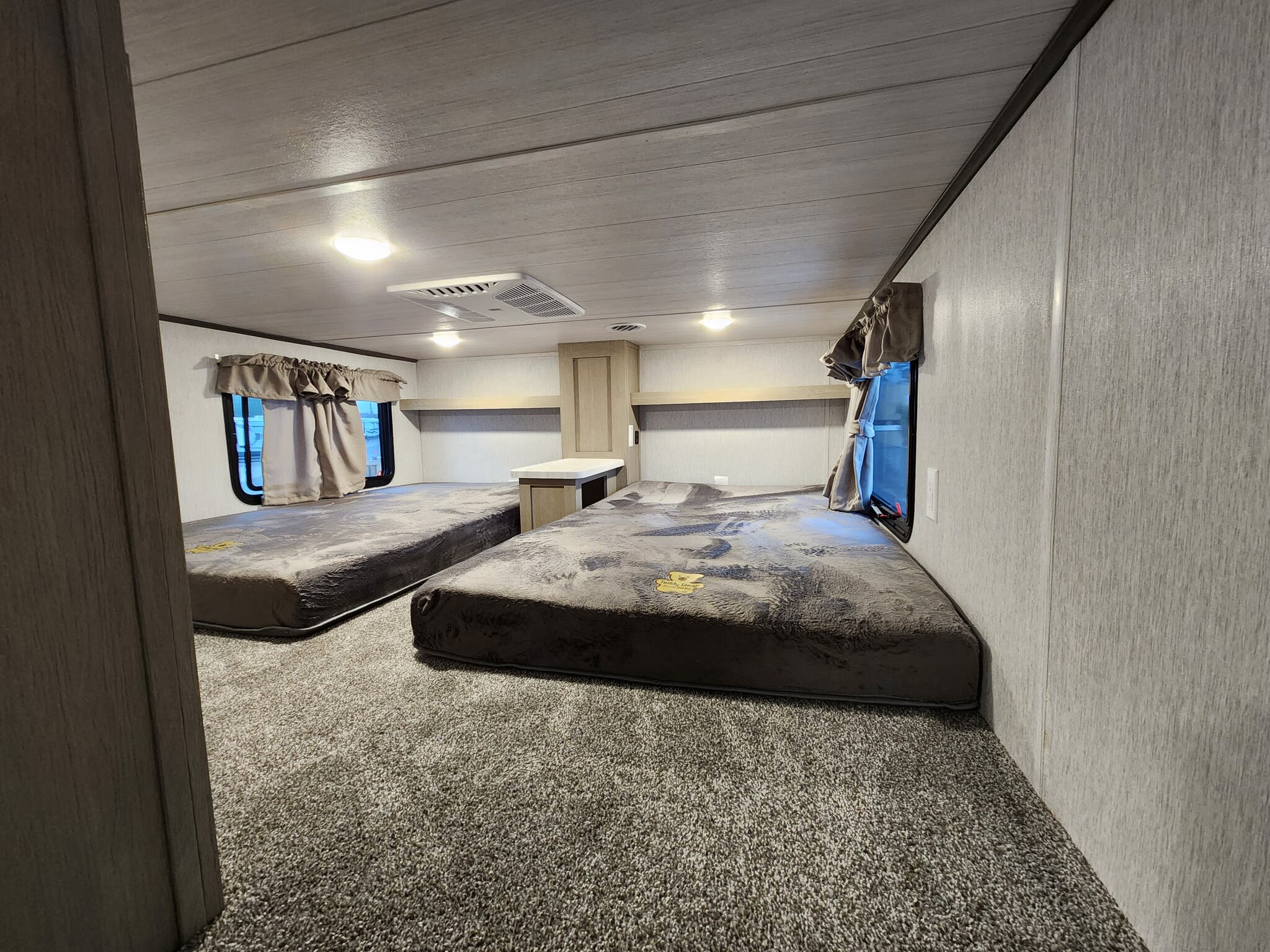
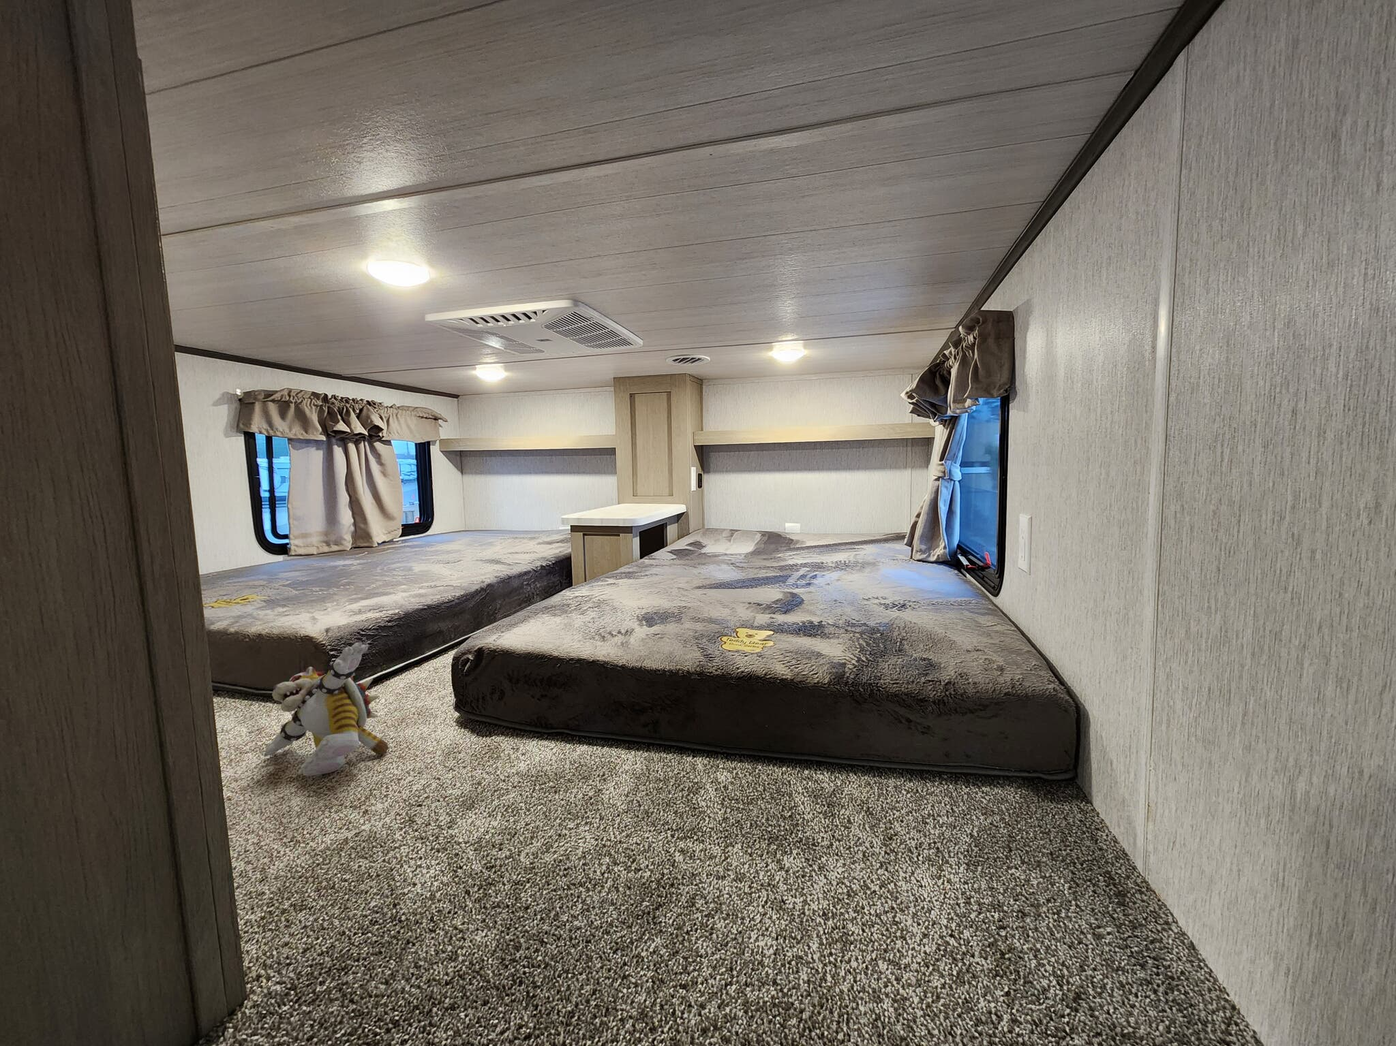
+ plush toy (321, 702)
